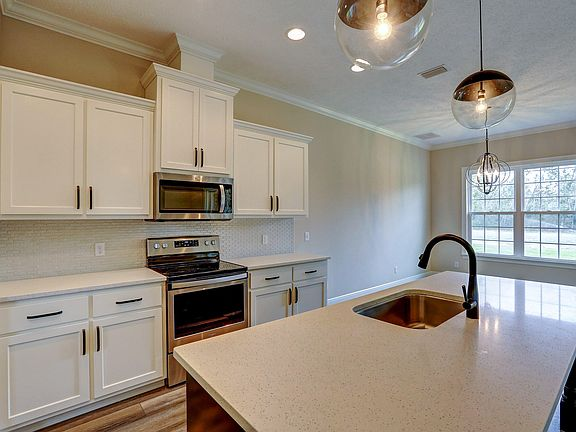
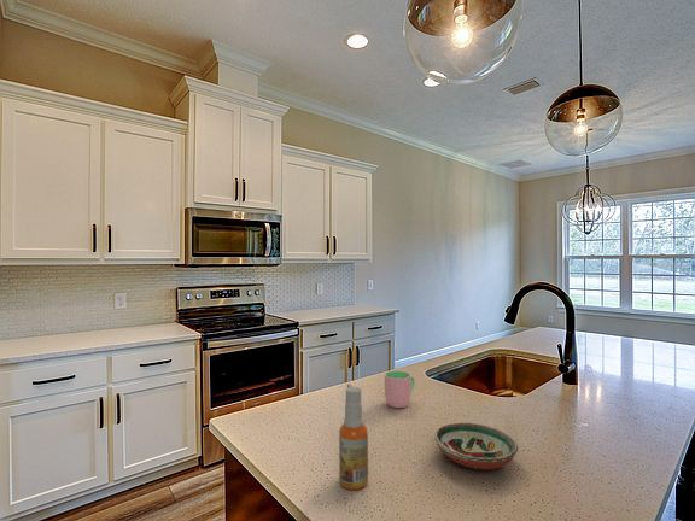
+ cup (401, 388)
+ decorative bowl (474, 449)
+ spray bottle (352, 433)
